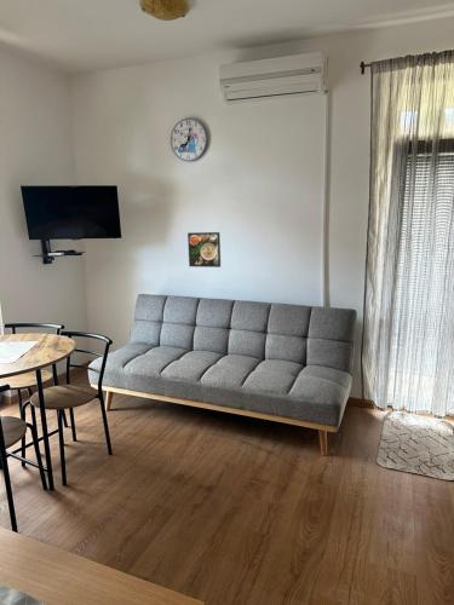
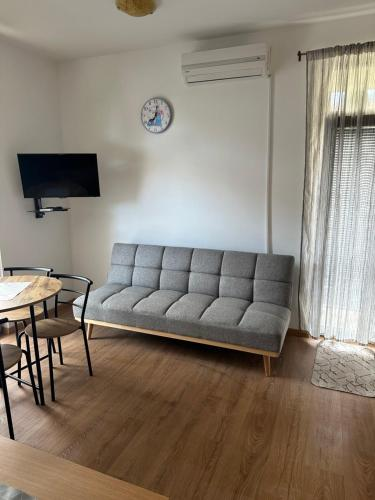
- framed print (203, 249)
